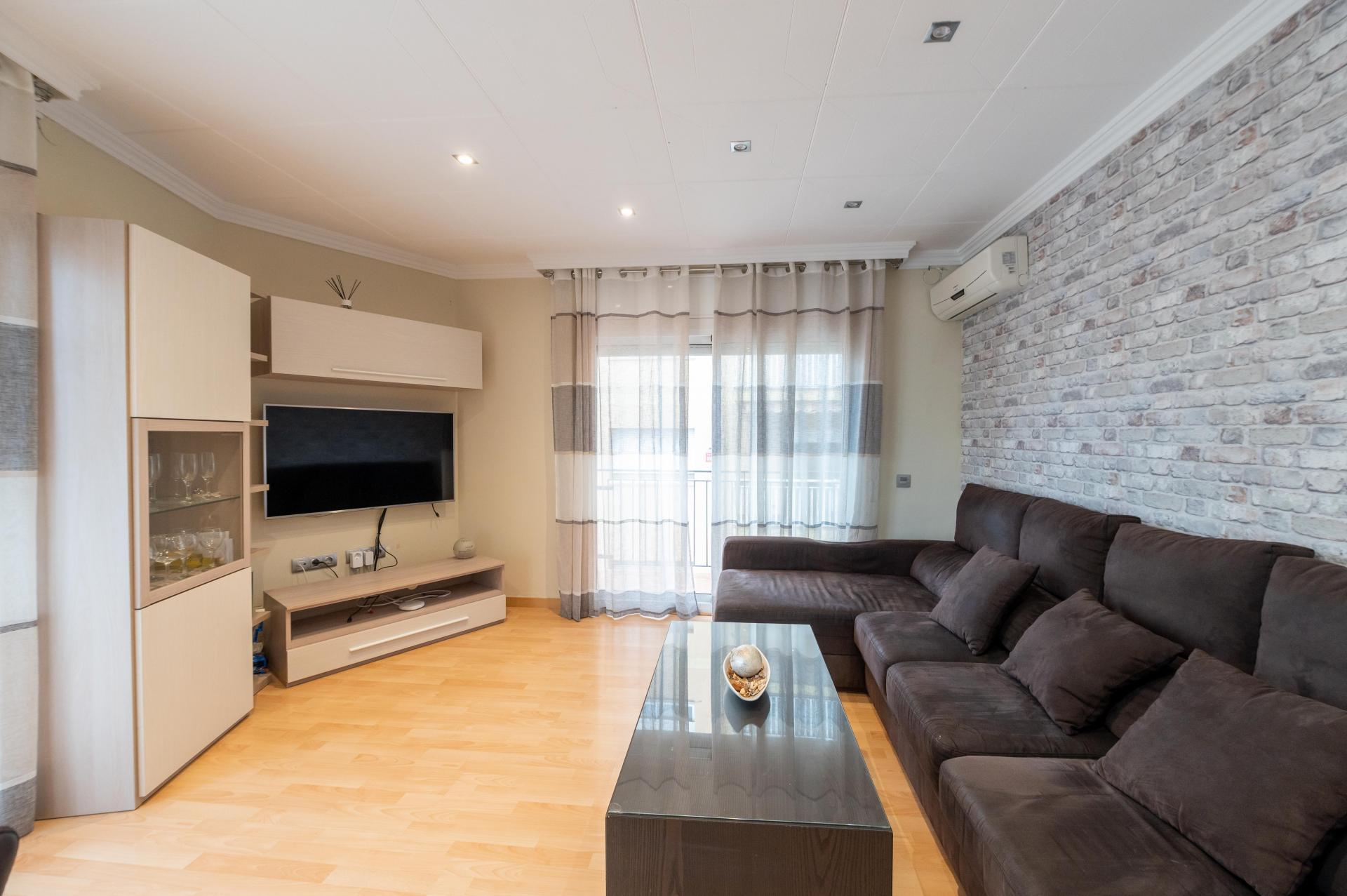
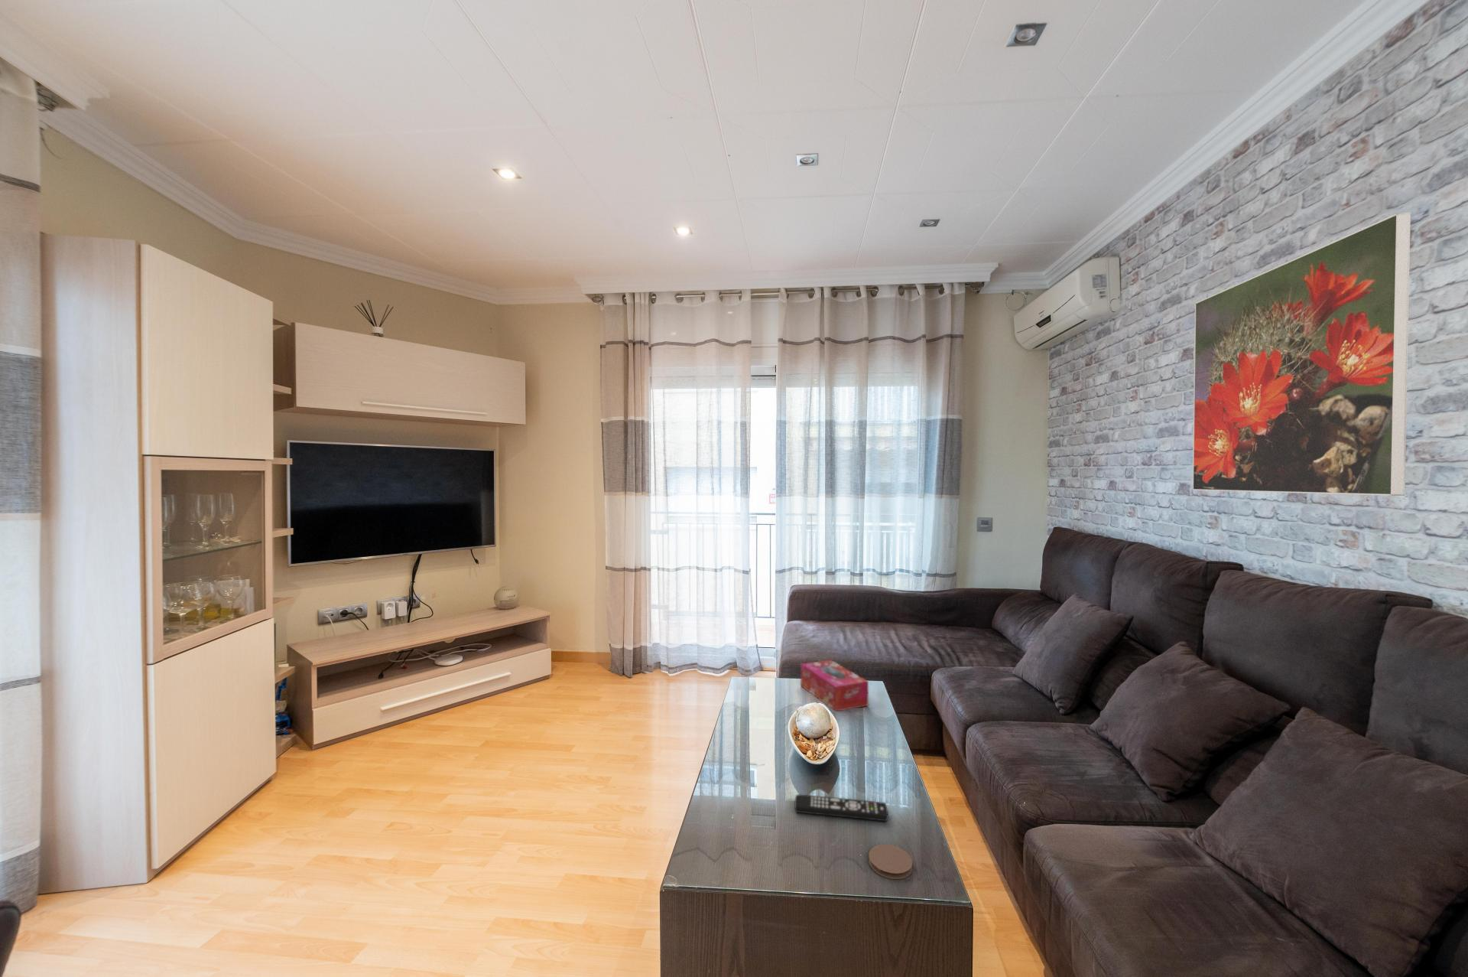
+ coaster (890, 860)
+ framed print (1278, 379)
+ tissue box (833, 684)
+ remote control (840, 808)
